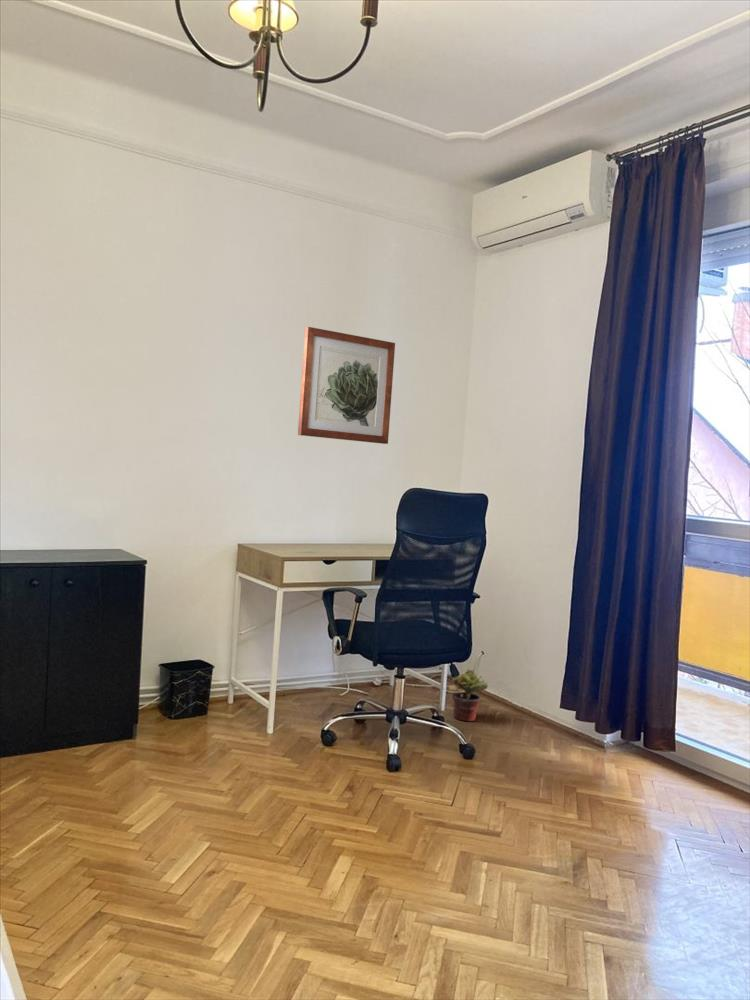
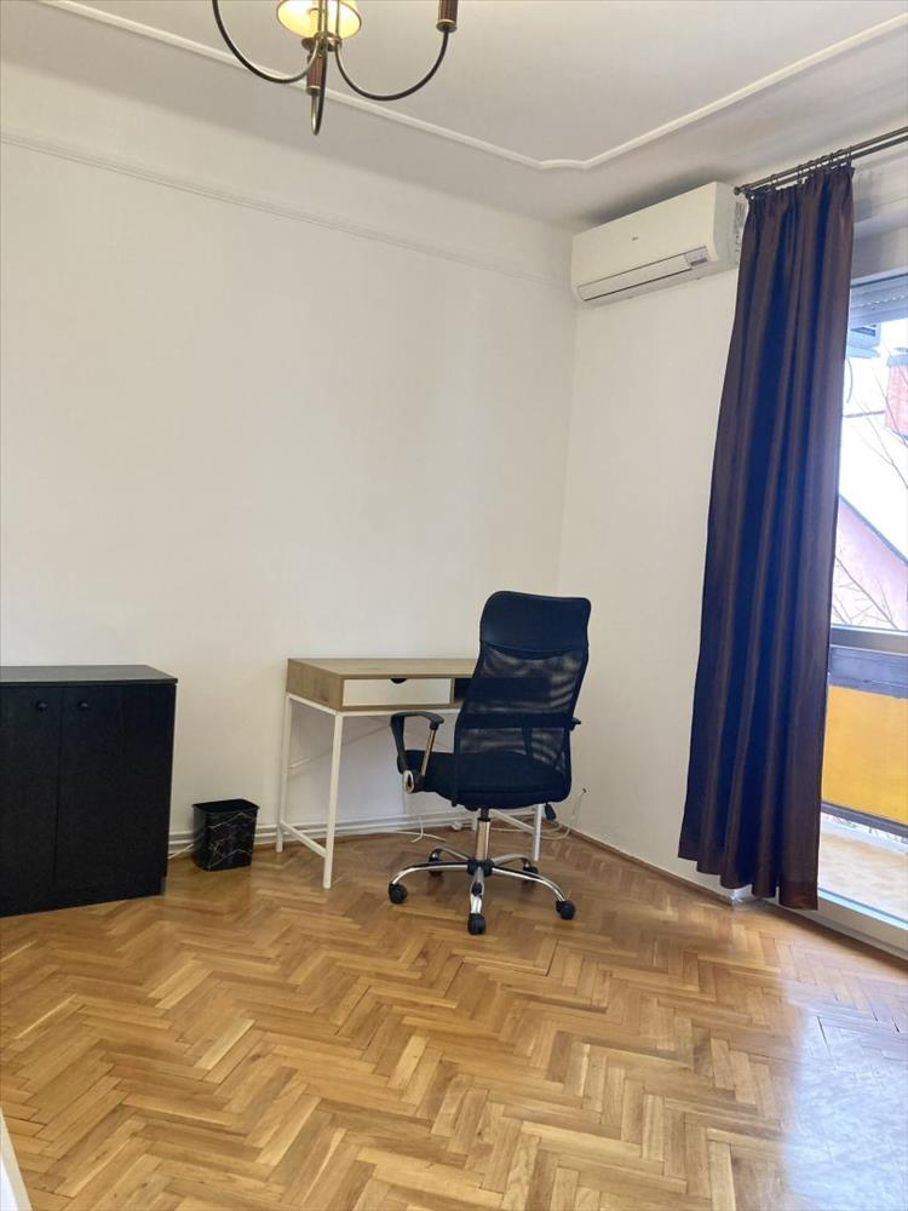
- wall art (347, 387)
- potted plant (468, 693)
